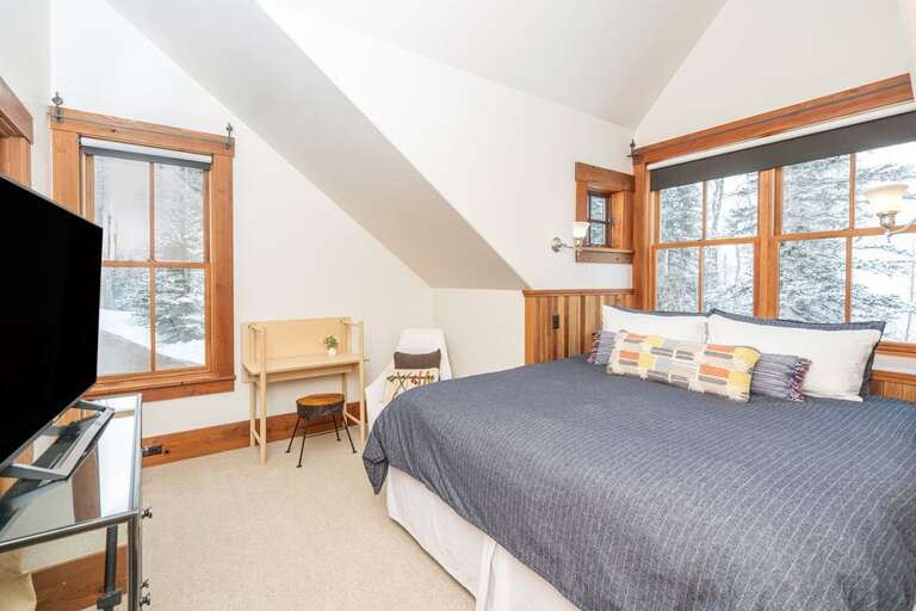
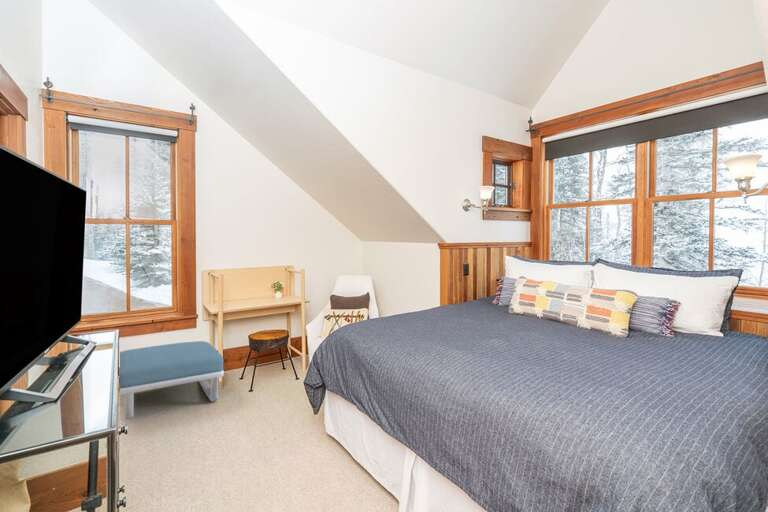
+ footstool (169, 372)
